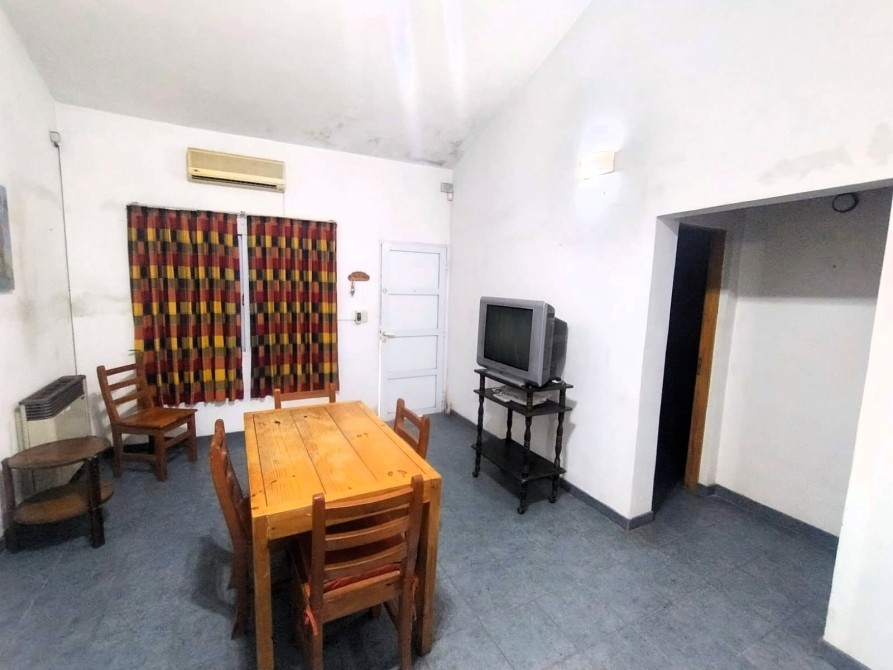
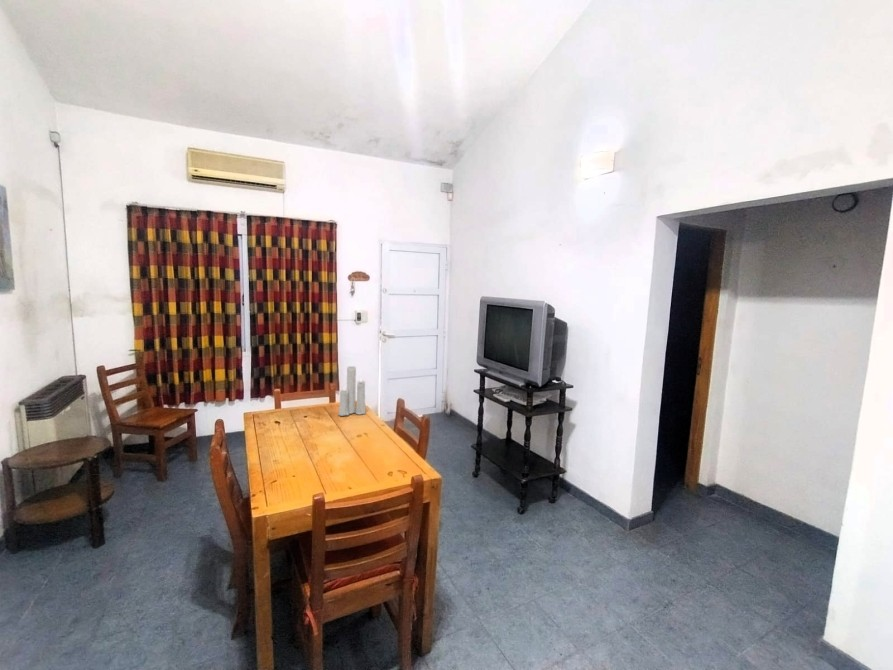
+ candle (351, 385)
